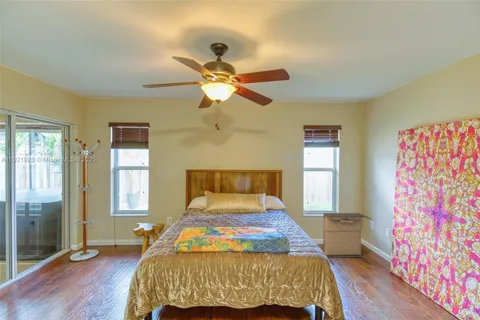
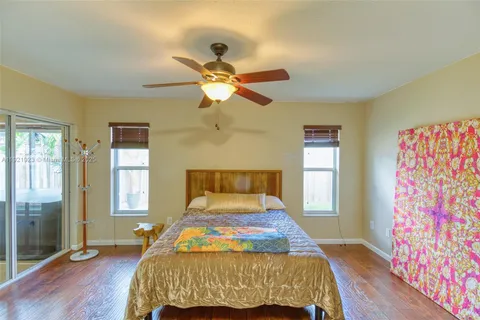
- laundry hamper (346, 237)
